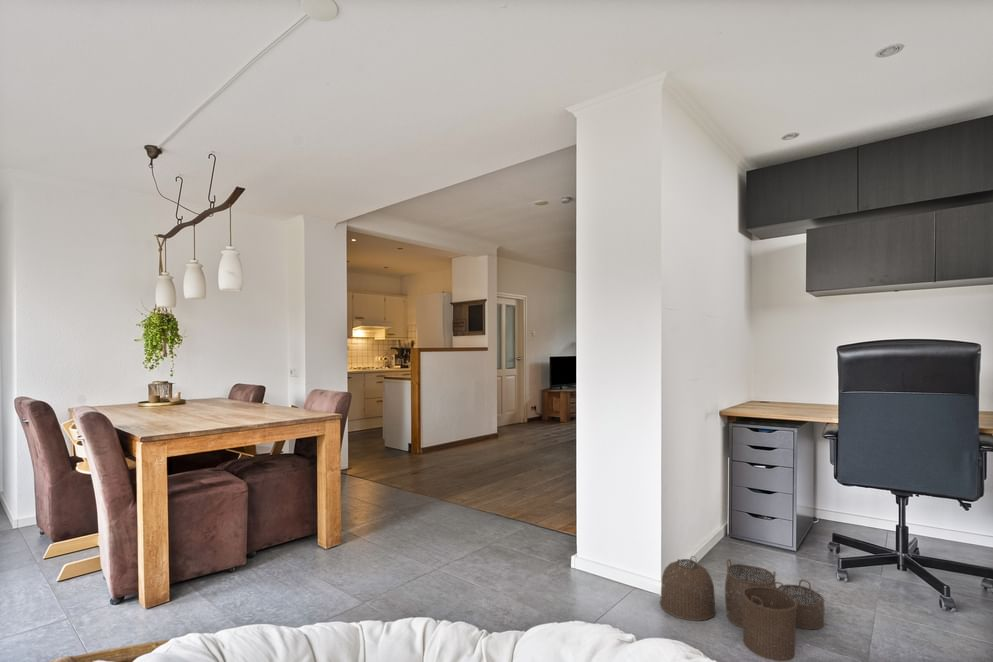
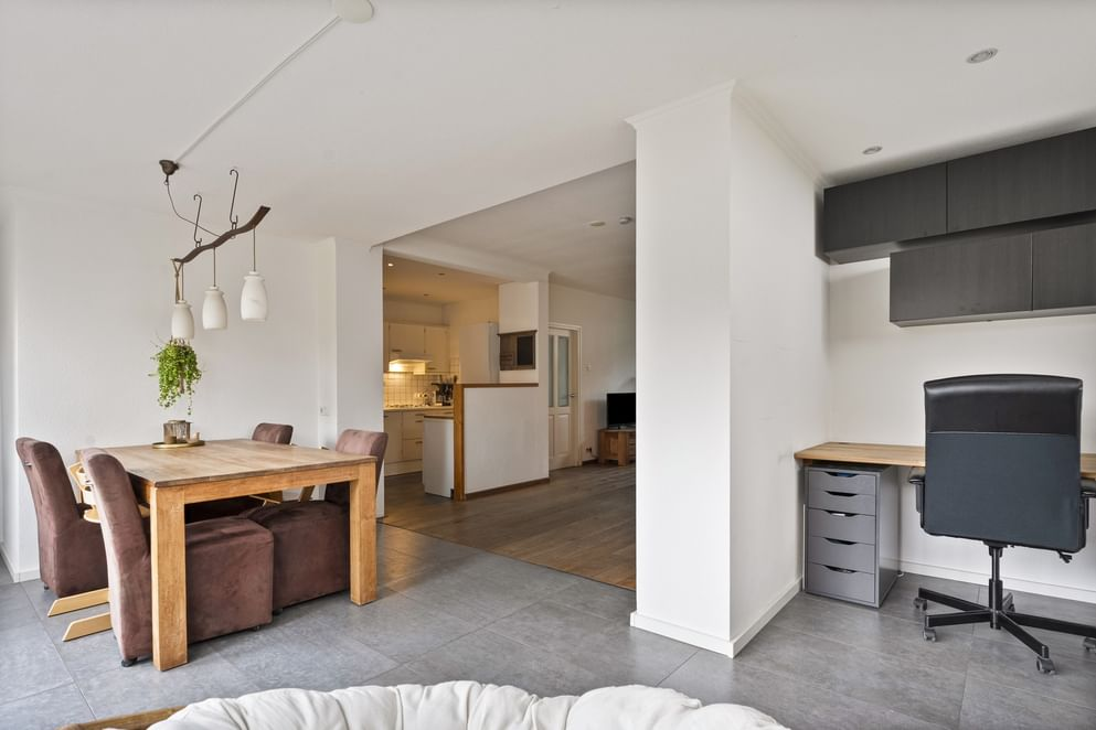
- woven basket (736, 589)
